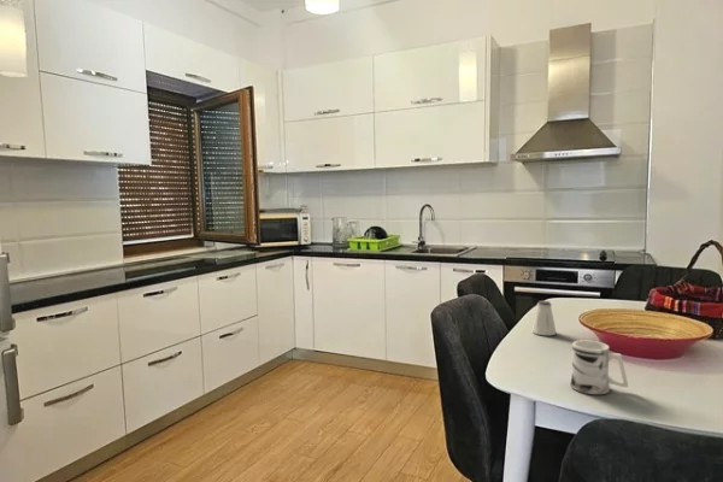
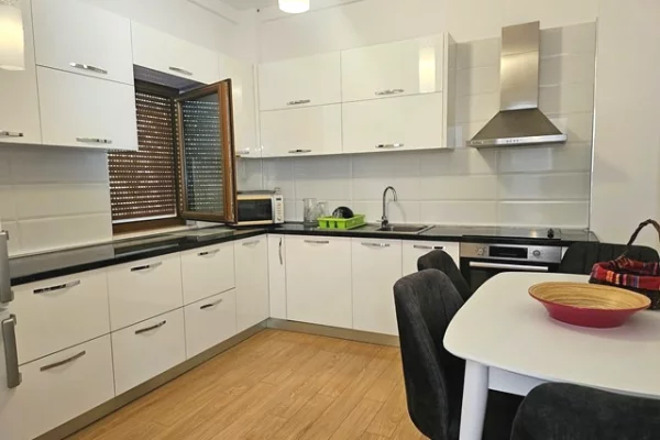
- saltshaker (543, 317)
- mug (598, 366)
